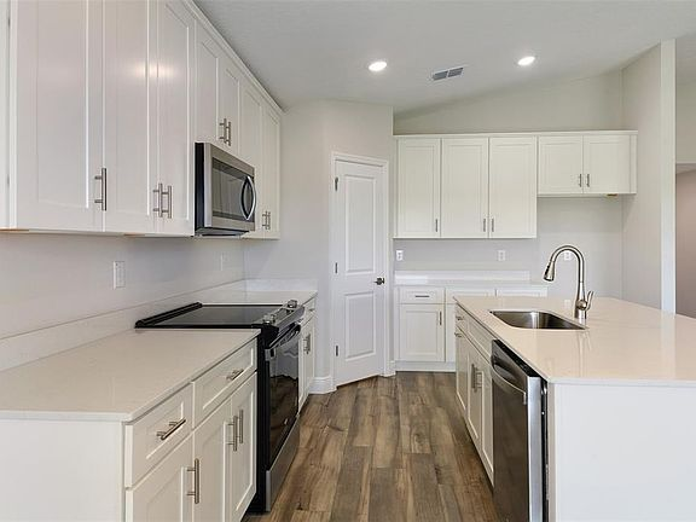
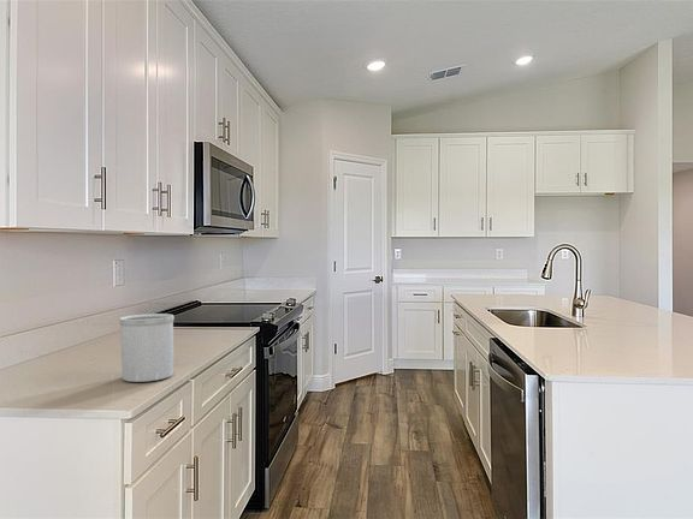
+ utensil holder (147, 346)
